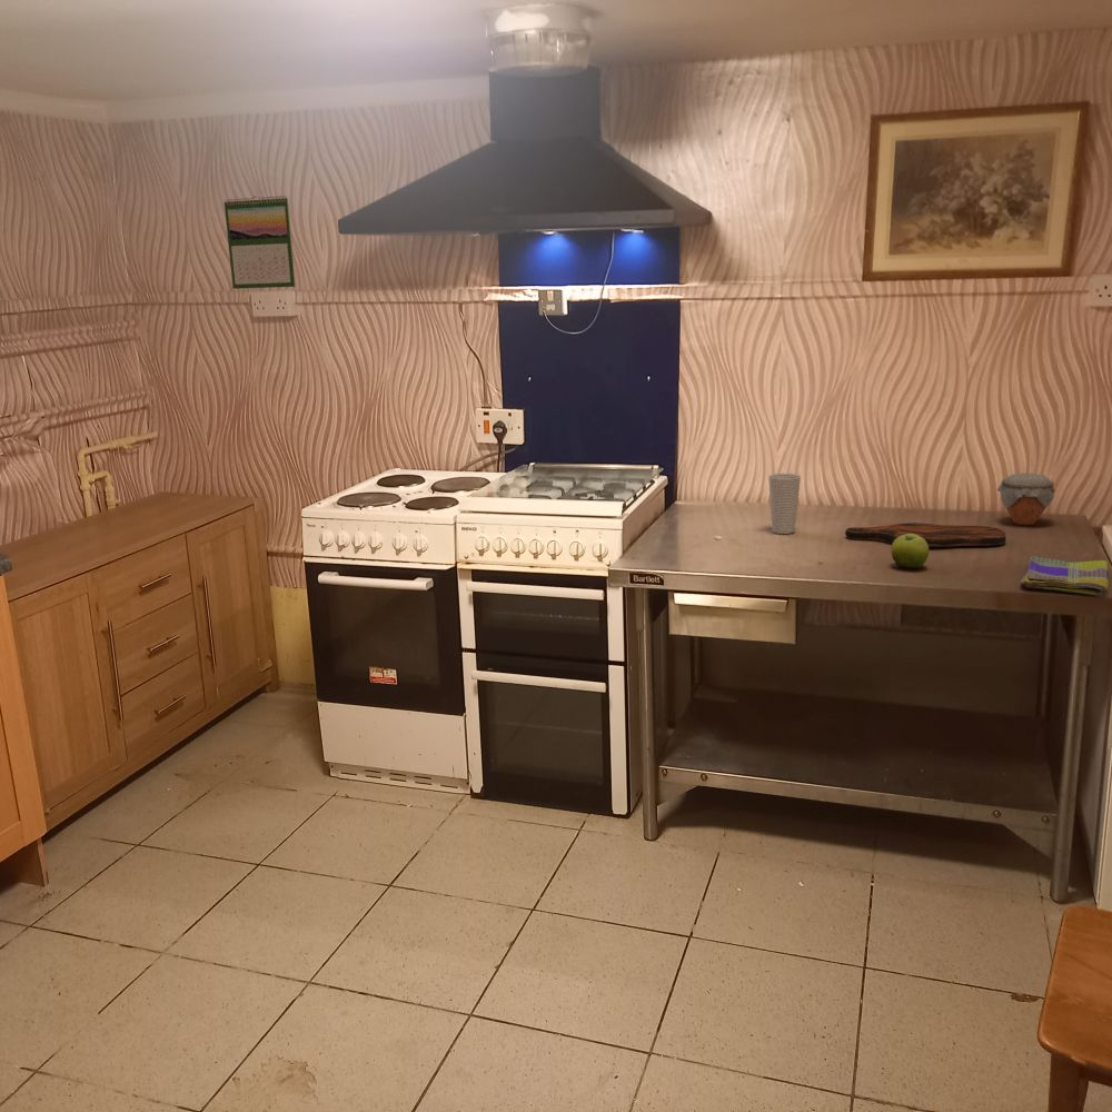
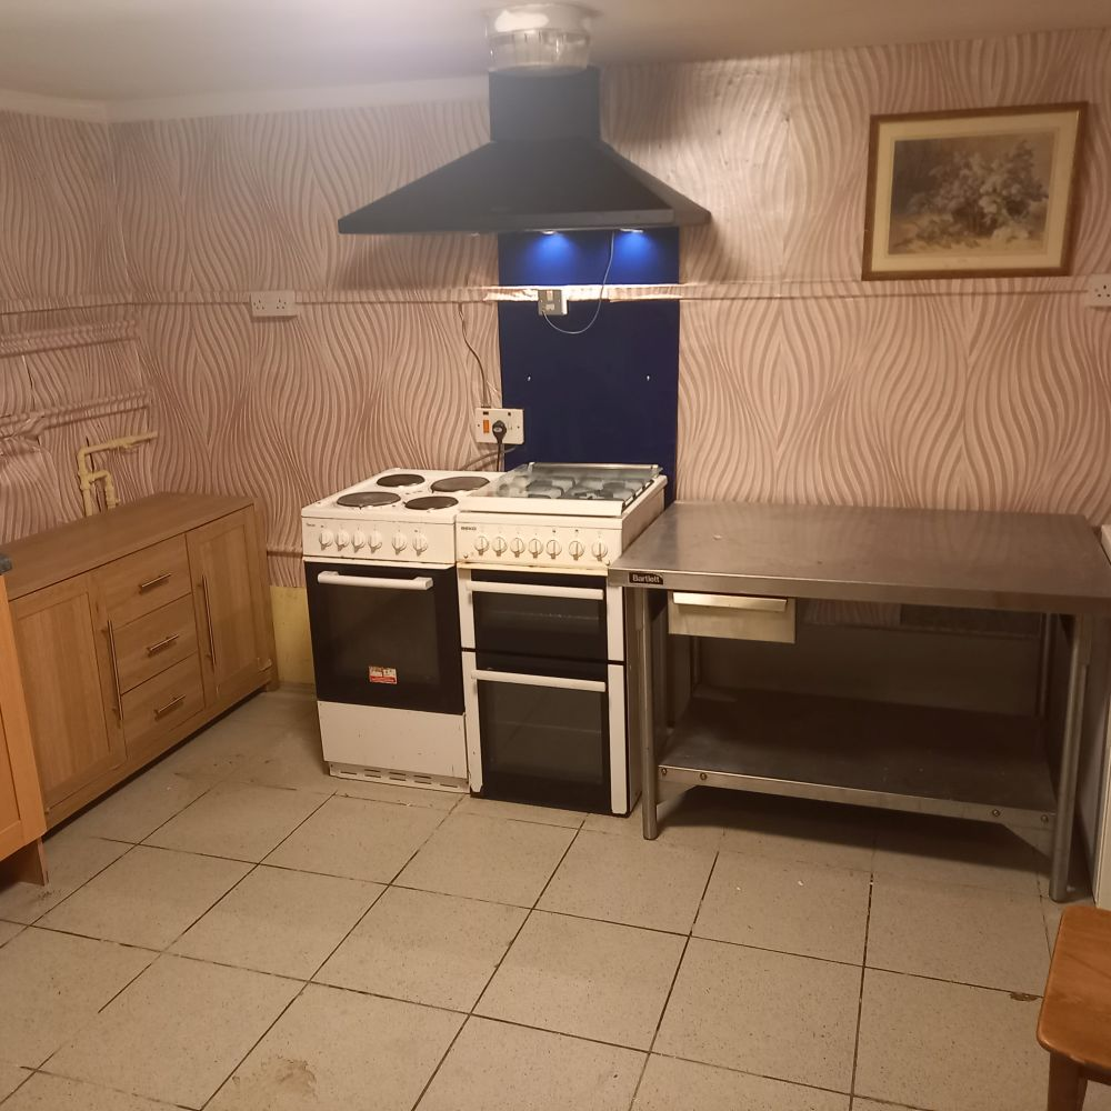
- cutting board (924, 535)
- calendar (259, 241)
- fruit (910, 550)
- dish towel (1066, 574)
- jar (1025, 499)
- cup (784, 504)
